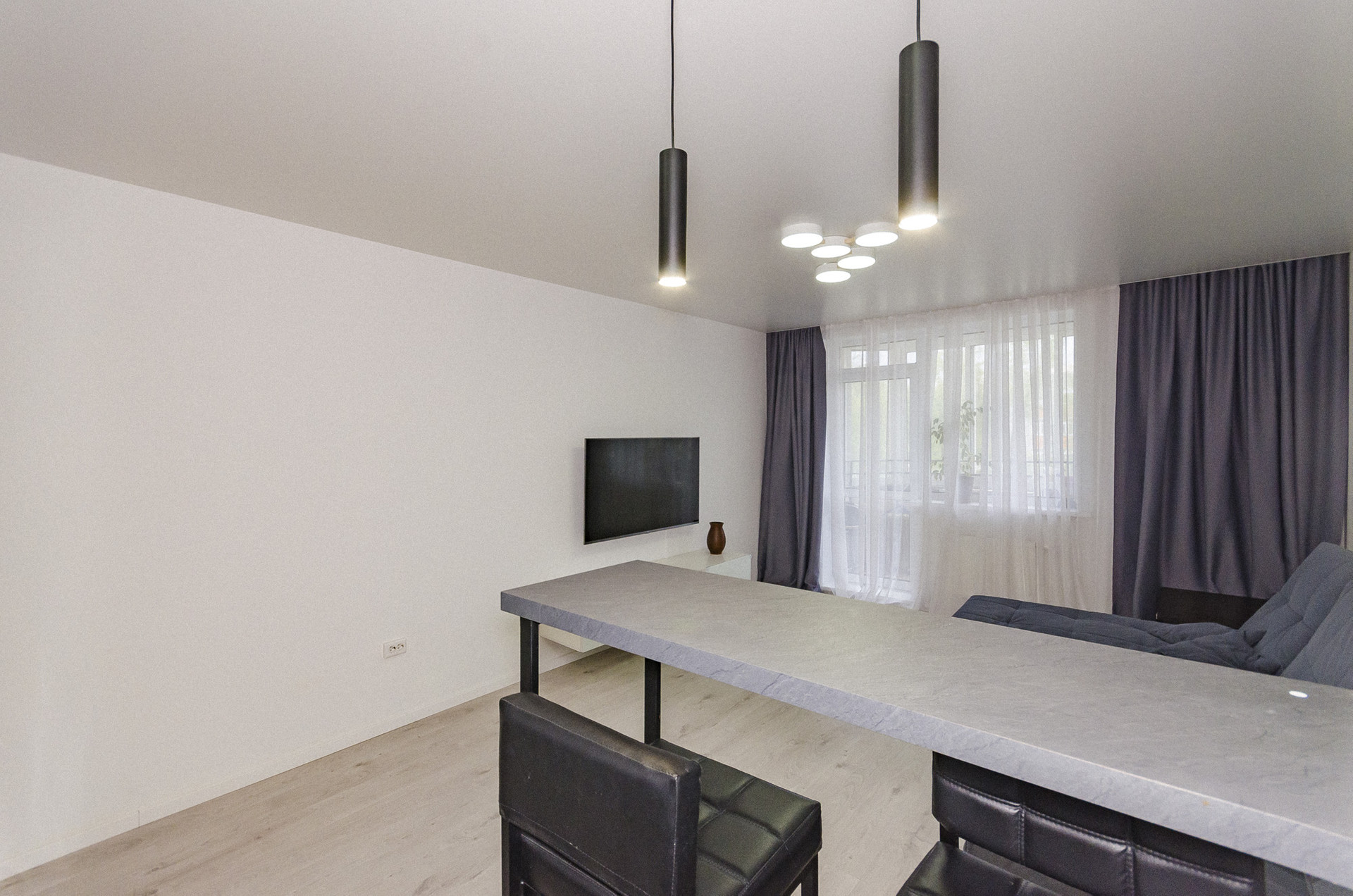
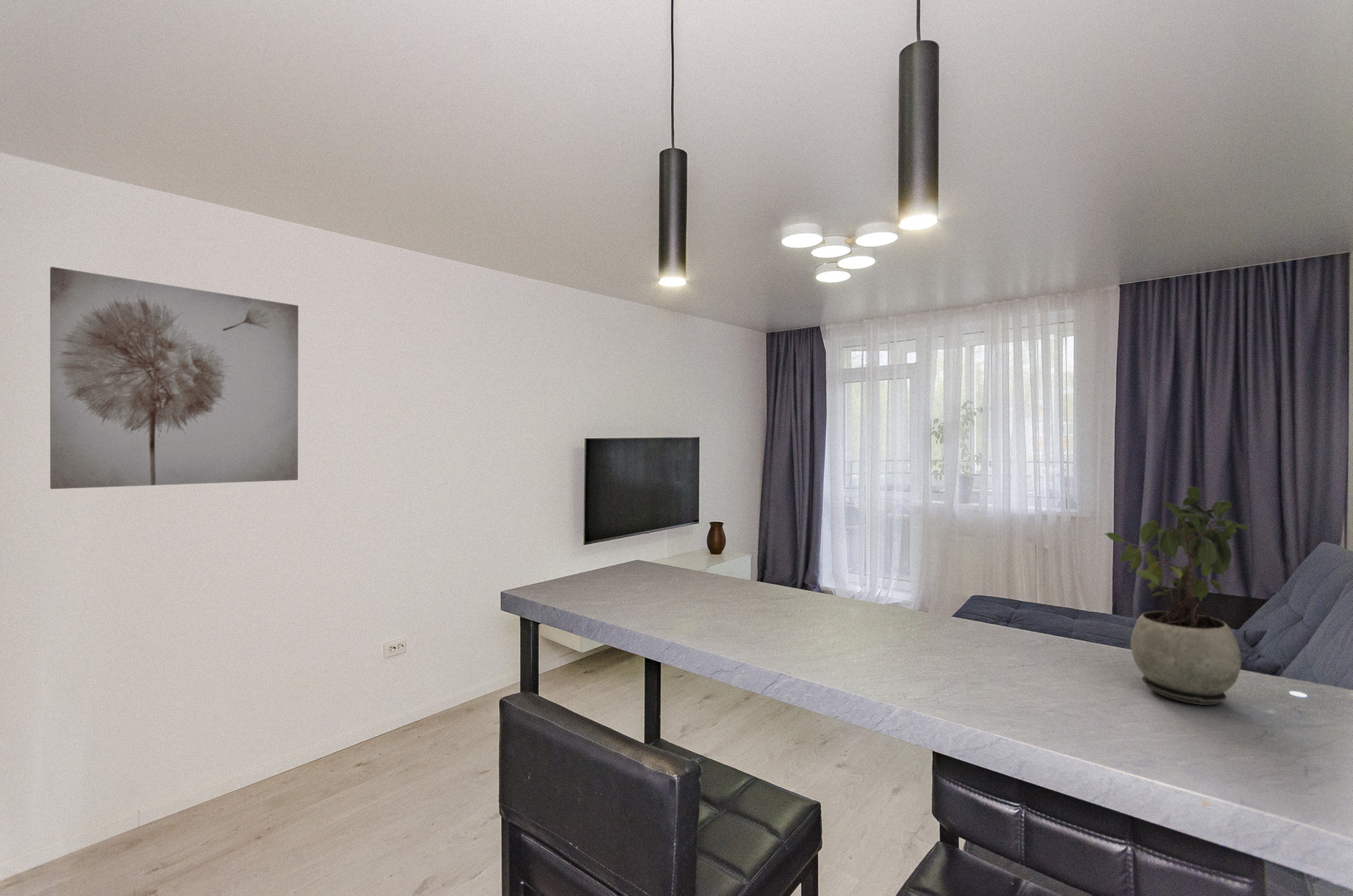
+ wall art (188, 386)
+ potted plant (1169, 587)
